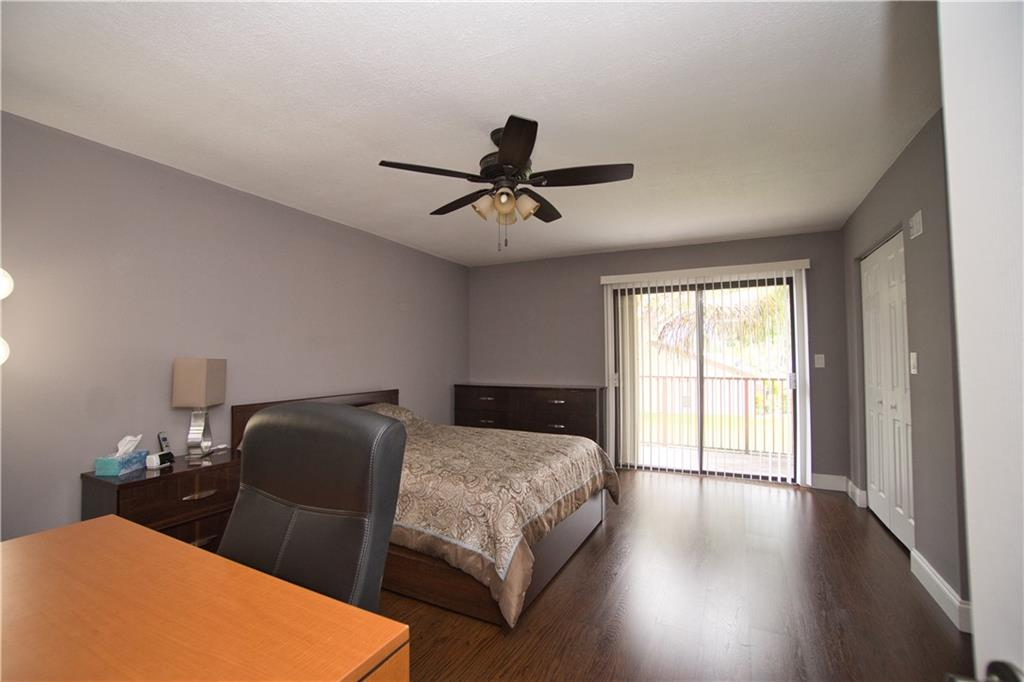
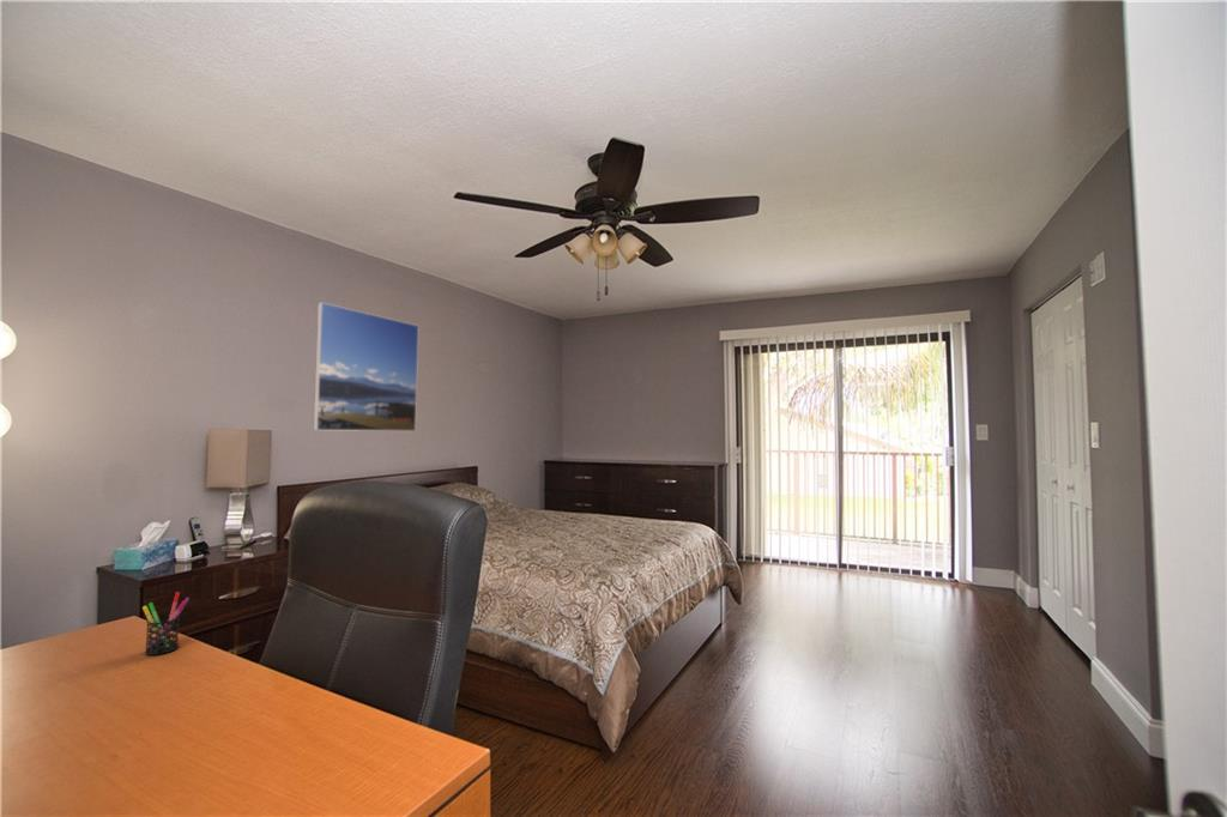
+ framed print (370, 373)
+ pen holder (162, 622)
